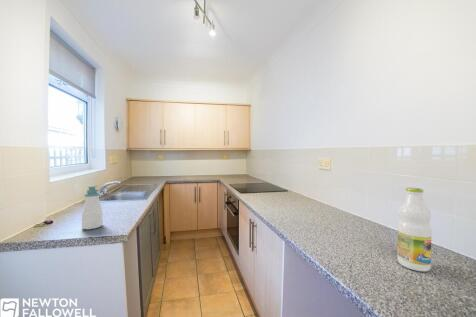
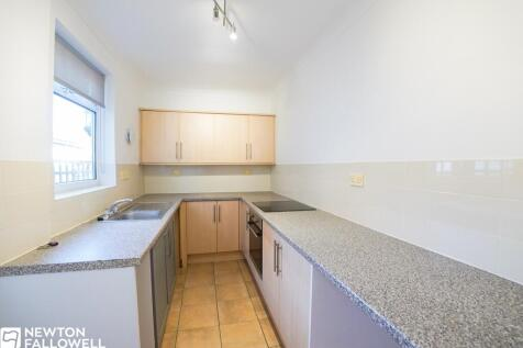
- soap bottle (92, 206)
- bottle (414, 226)
